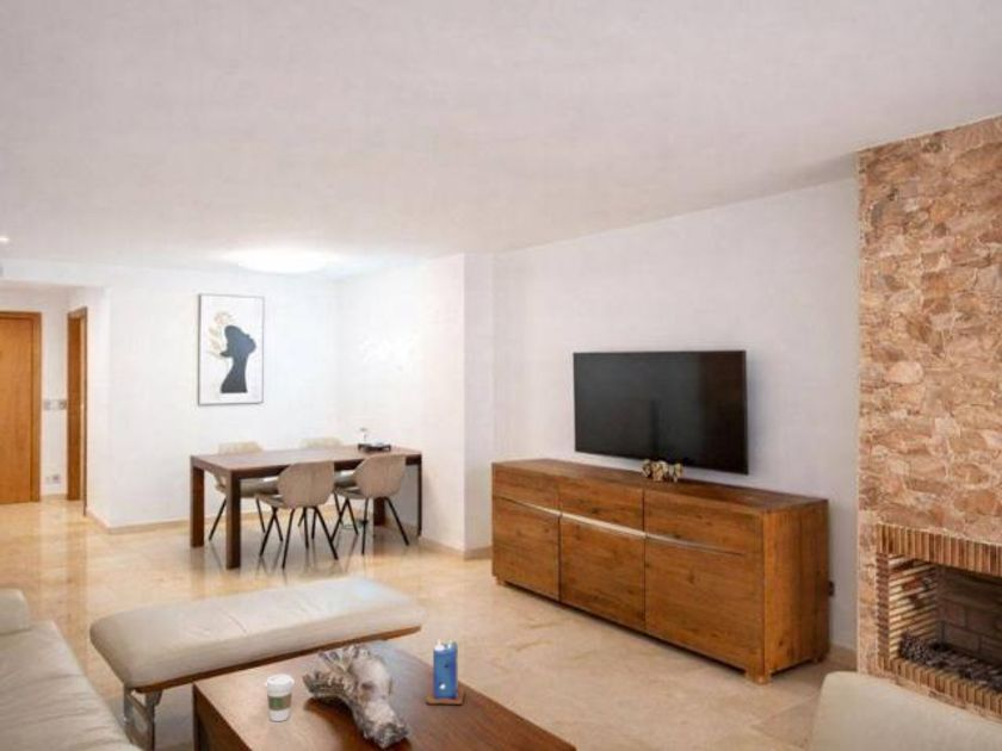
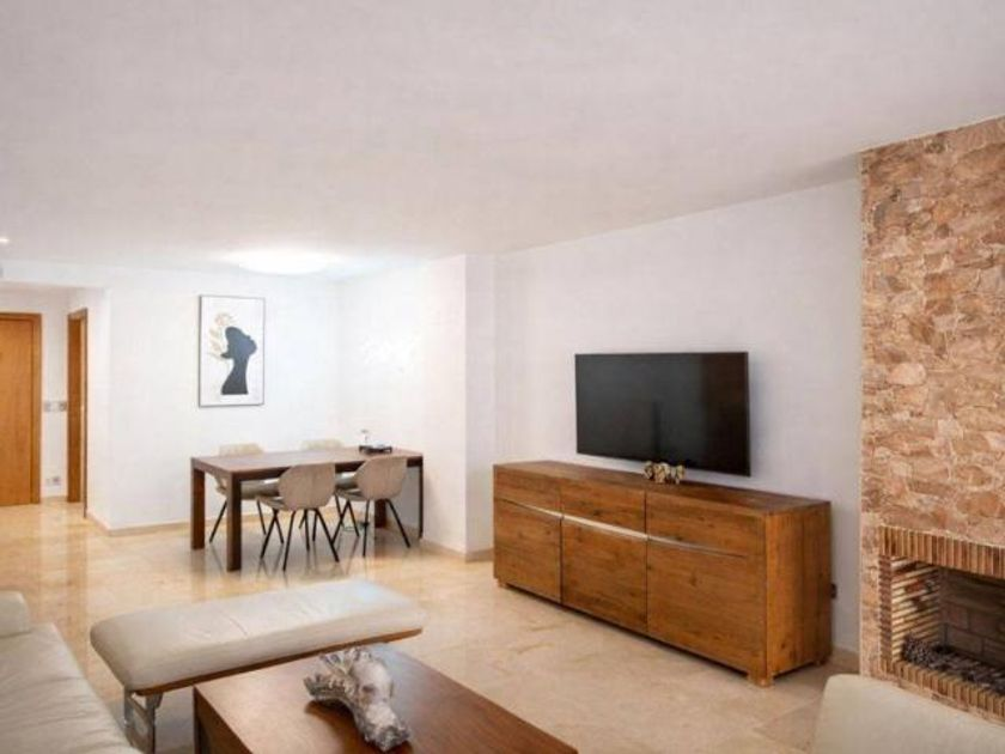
- coffee cup (279, 697)
- candle (446, 668)
